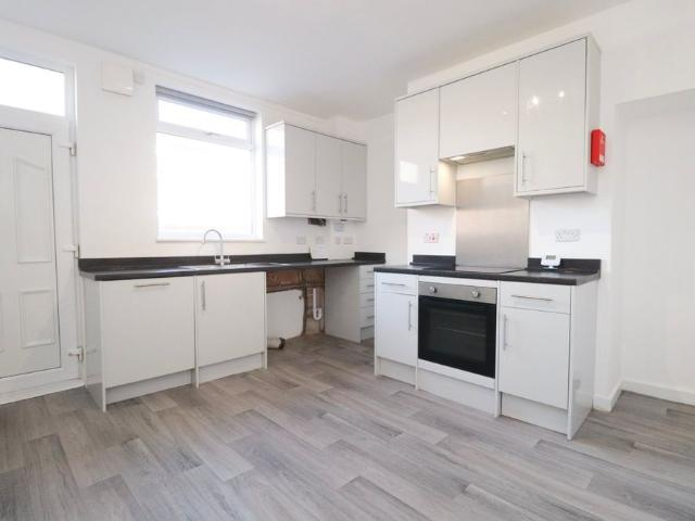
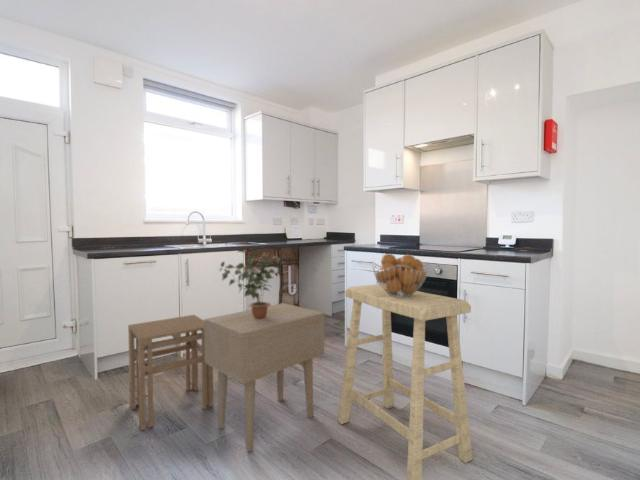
+ fruit basket (400, 273)
+ side table (265, 368)
+ stool (170, 365)
+ potted plant (258, 281)
+ stool (392, 367)
